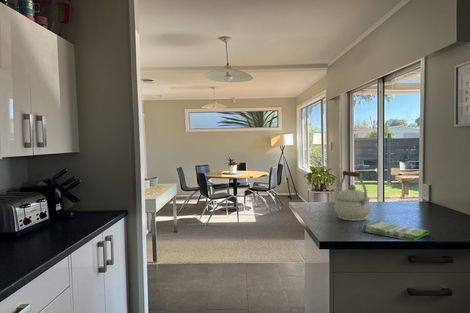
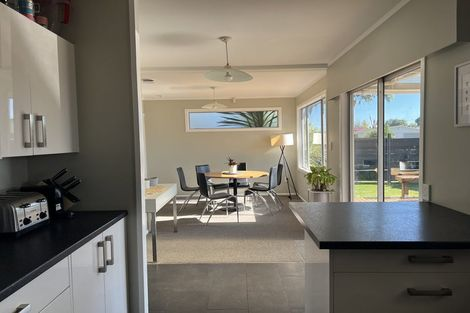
- kettle (350, 194)
- dish towel (394, 229)
